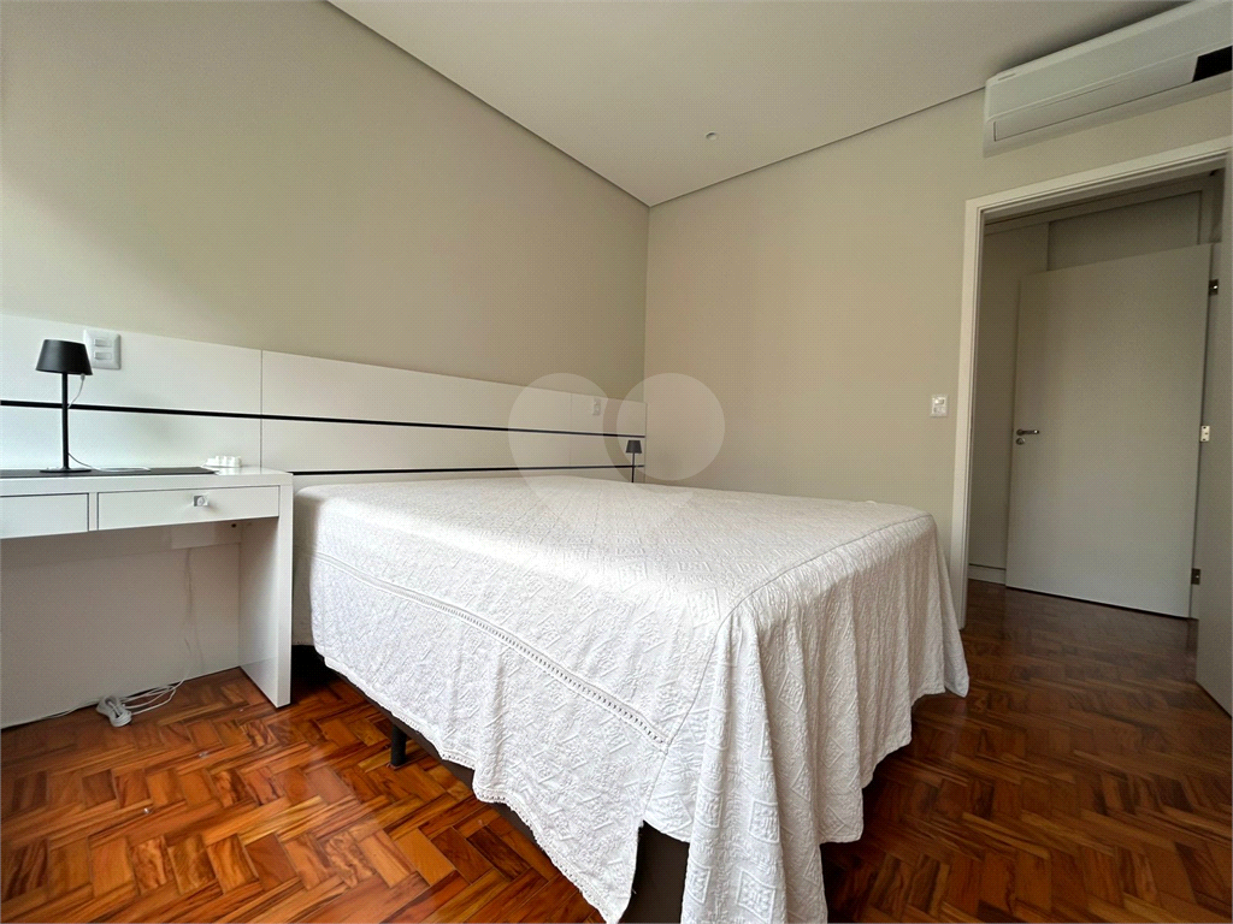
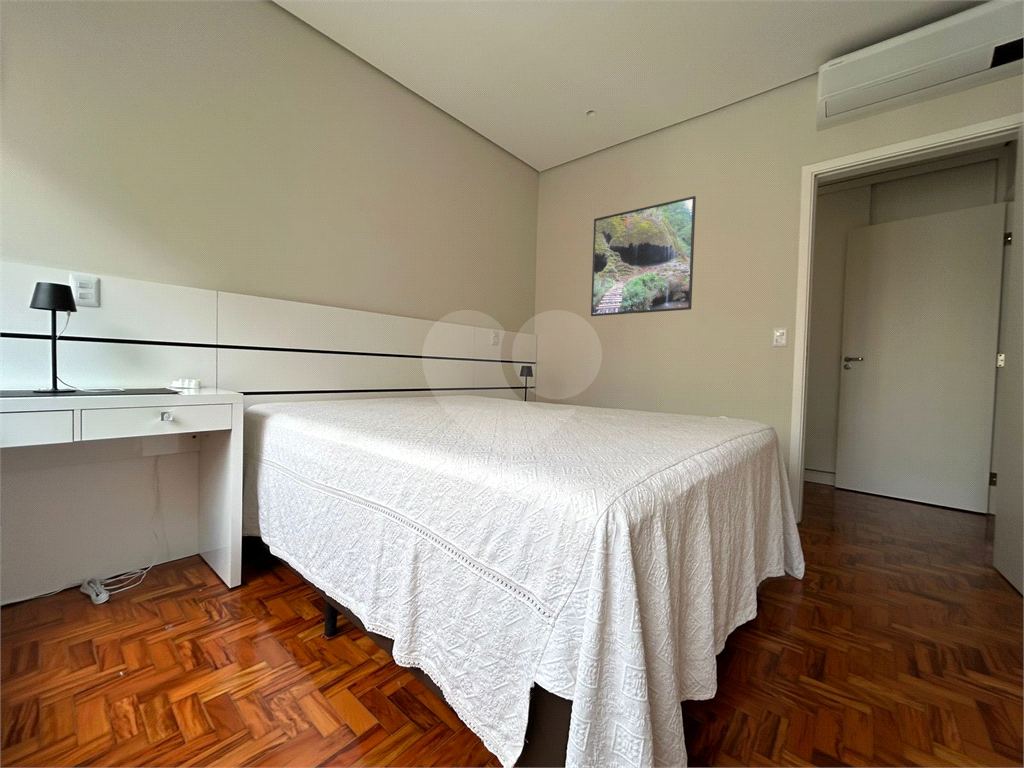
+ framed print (639, 260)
